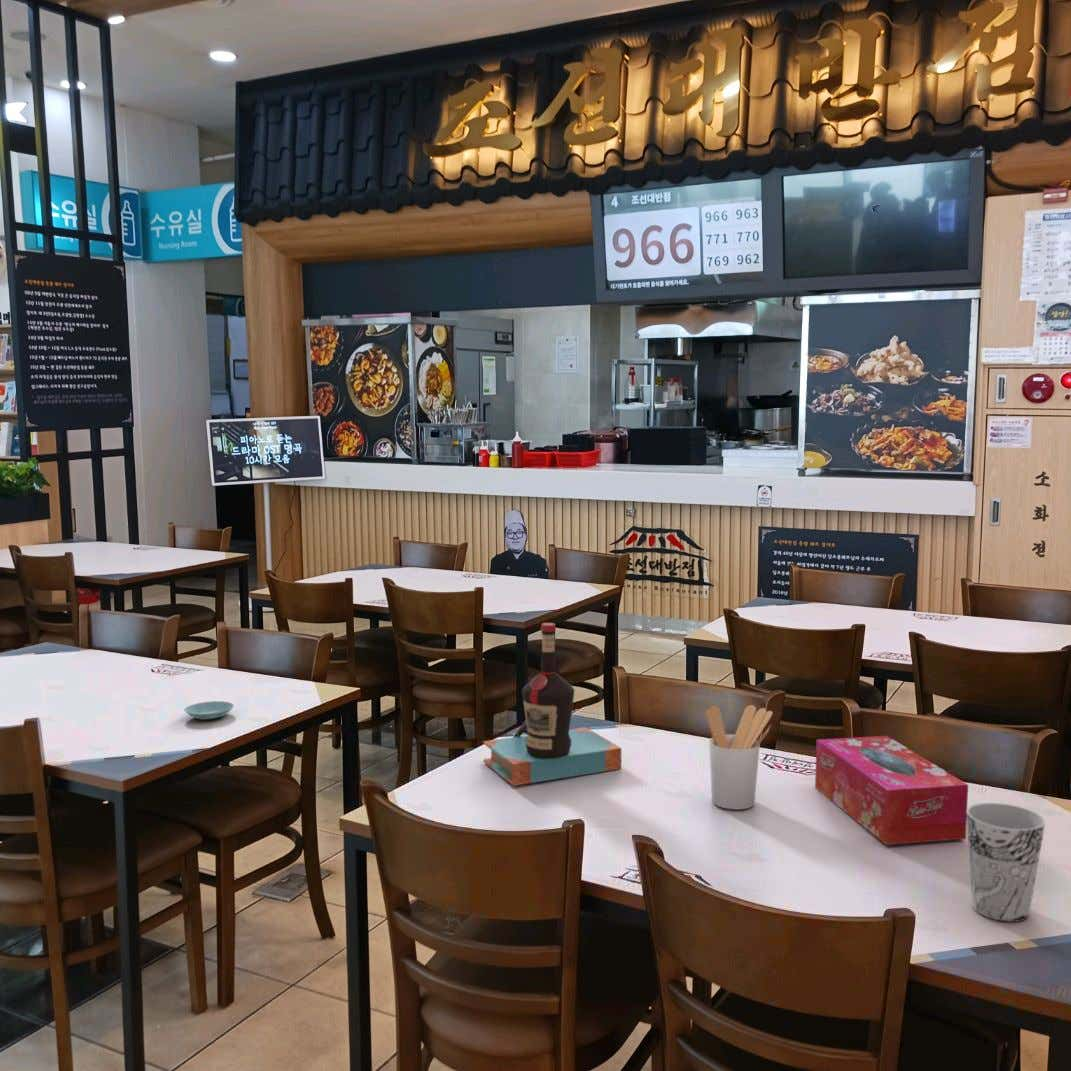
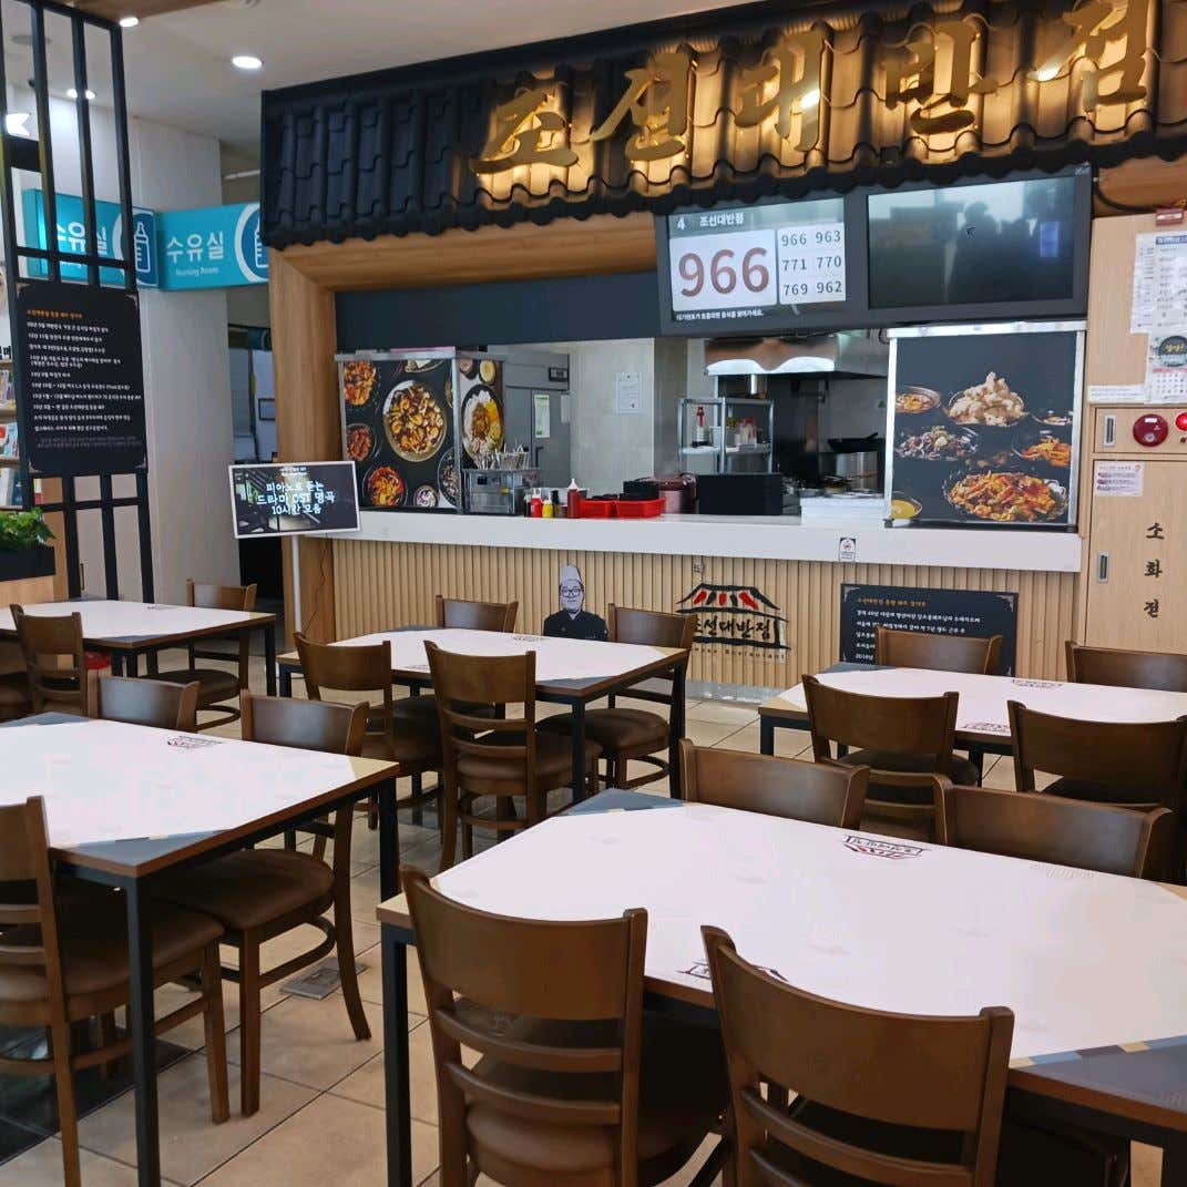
- saucer (209, 711)
- tissue box (886, 786)
- bottle (548, 690)
- utensil holder (741, 754)
- cup (1003, 862)
